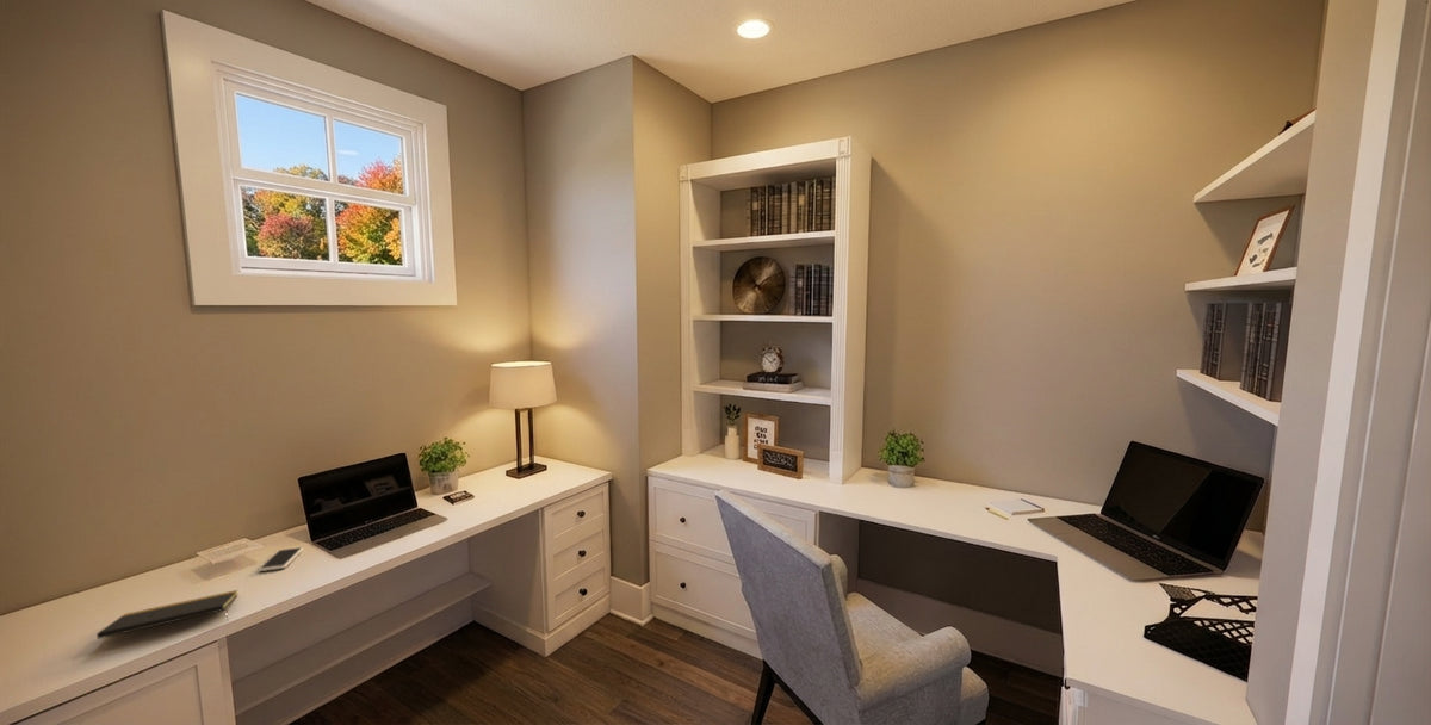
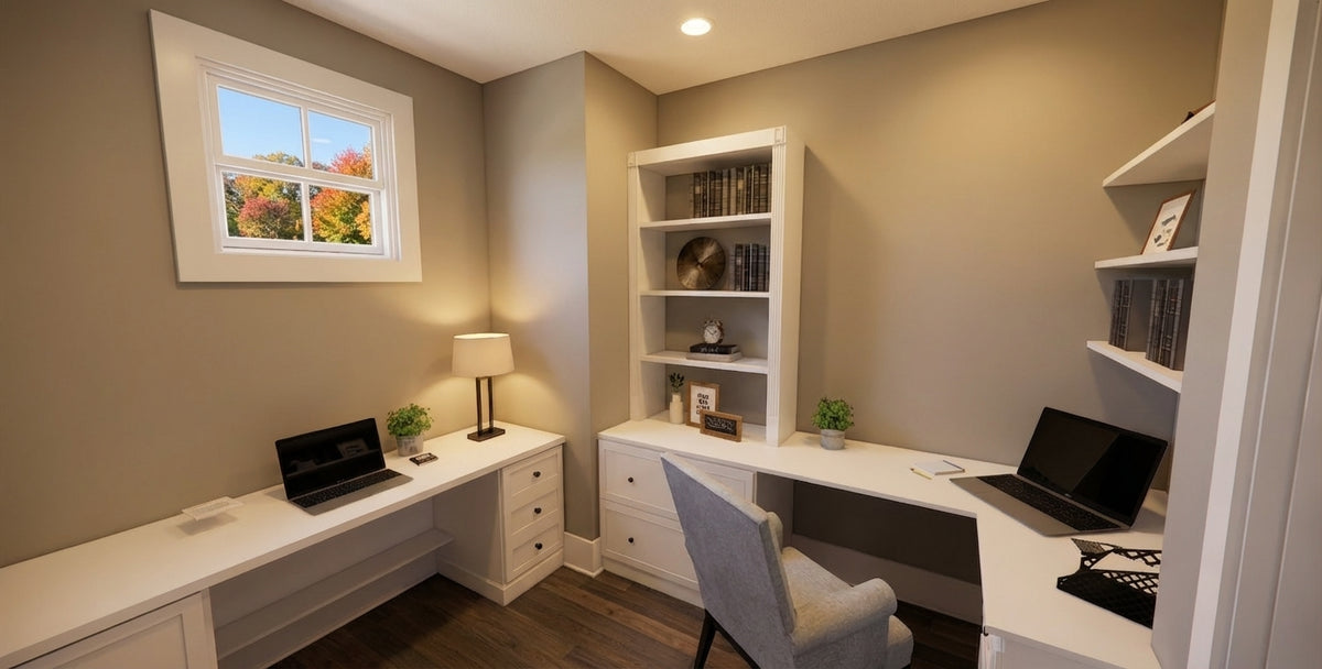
- notepad (173, 612)
- smartphone (281, 558)
